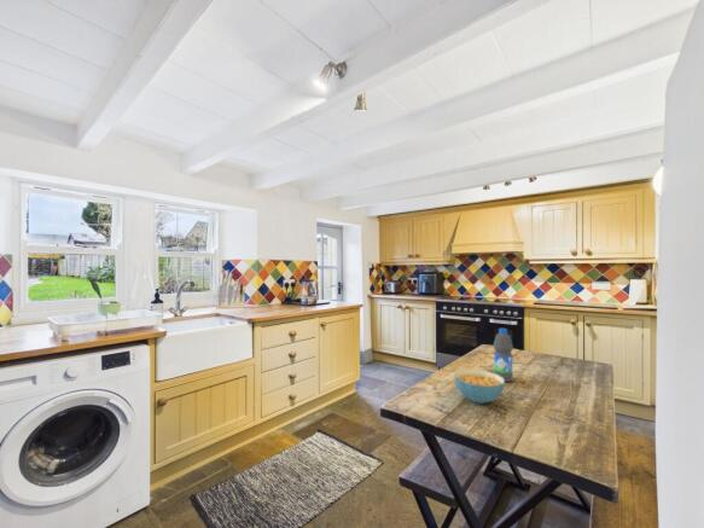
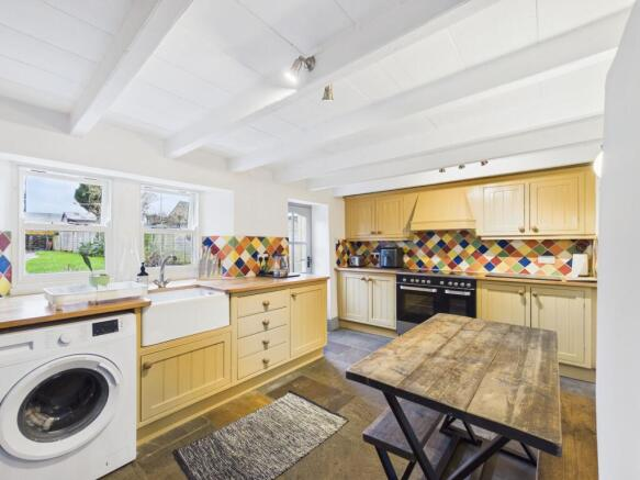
- cereal bowl (478, 388)
- water bottle (502, 354)
